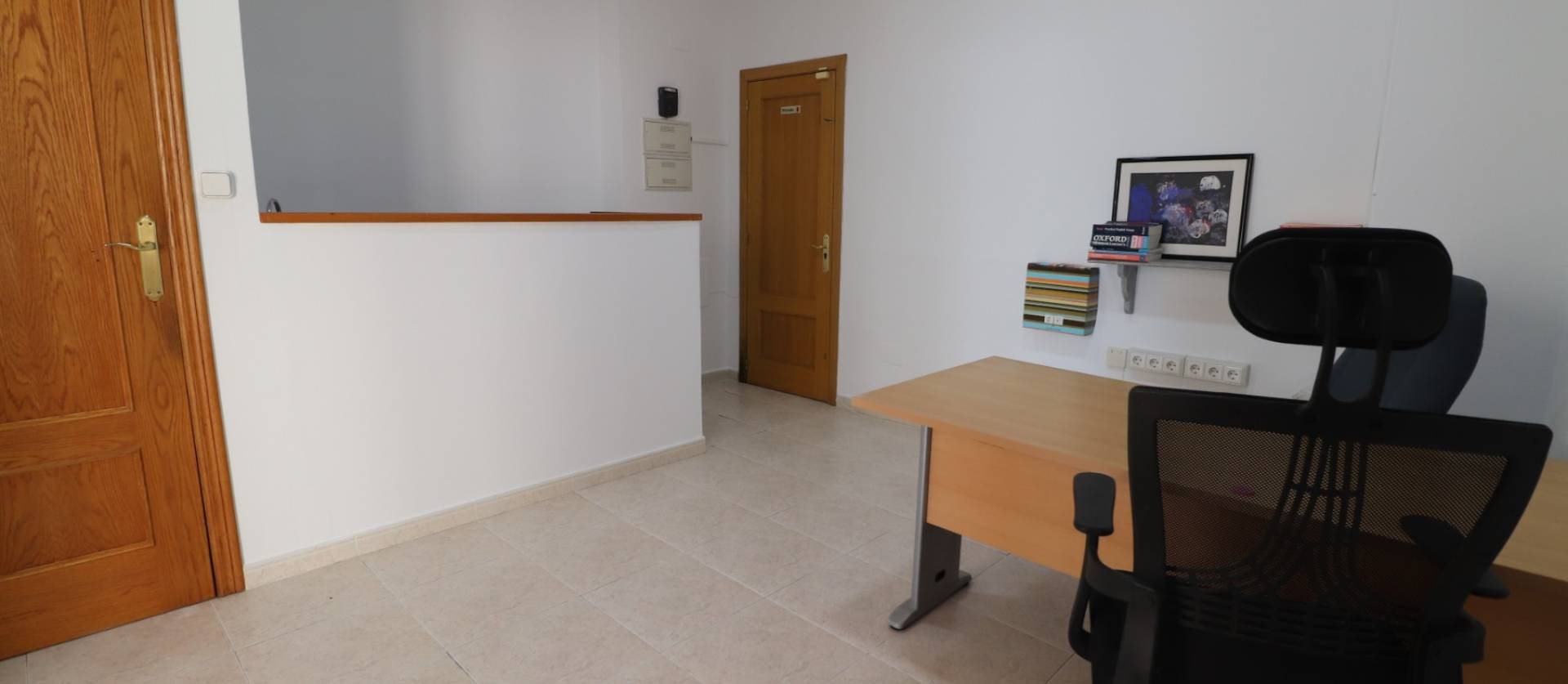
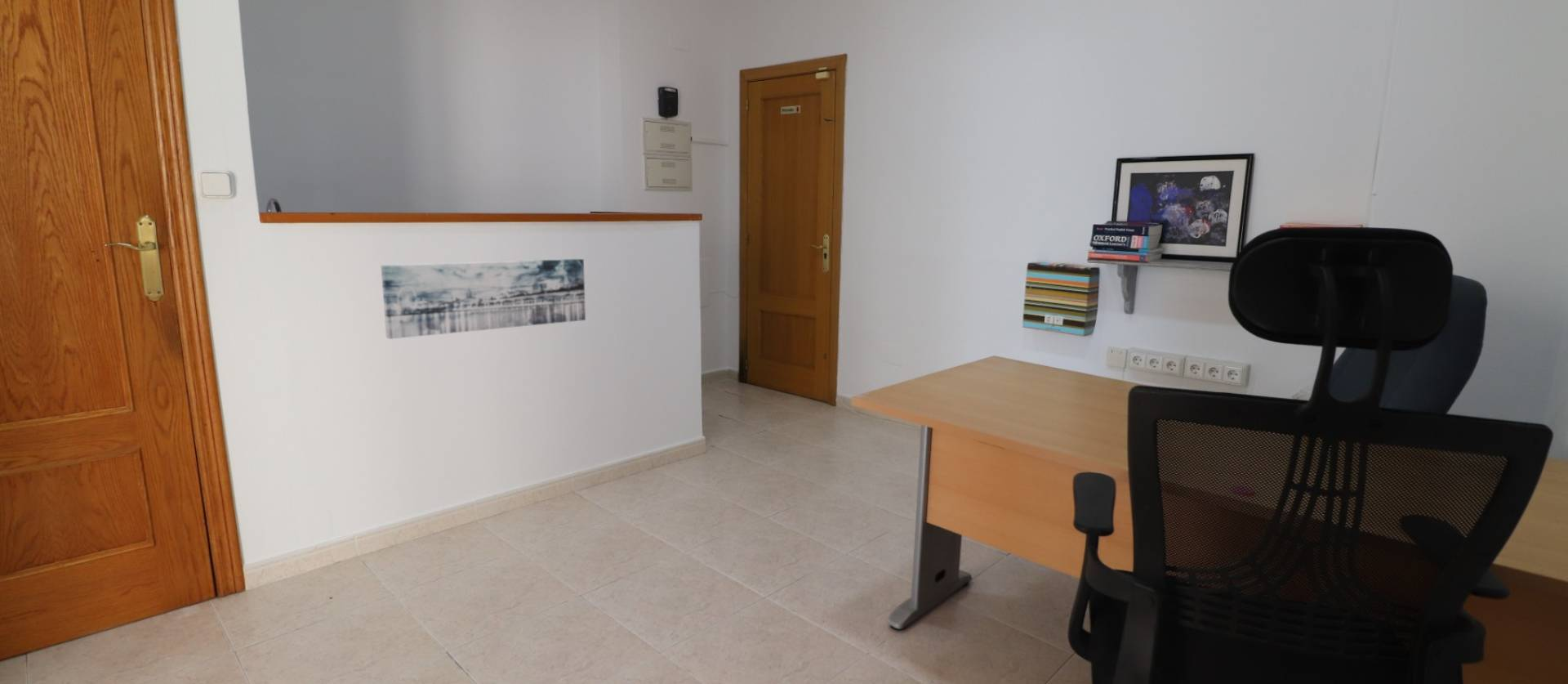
+ wall art (492, 295)
